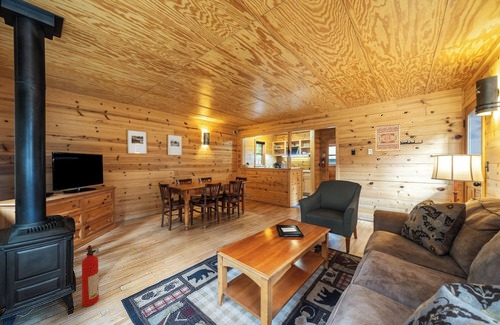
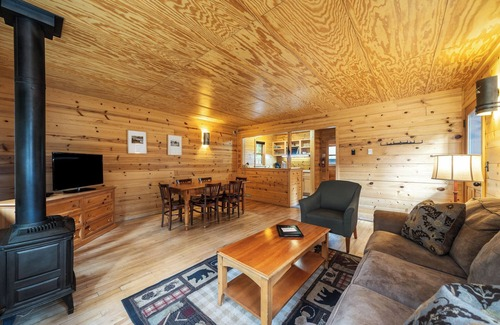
- wall art (387, 138)
- fire extinguisher (90, 274)
